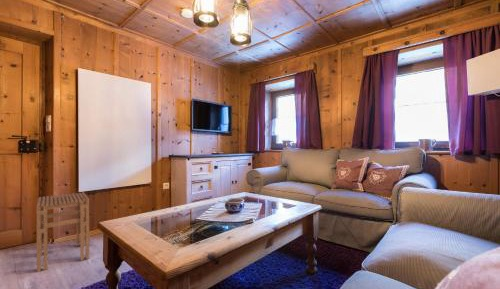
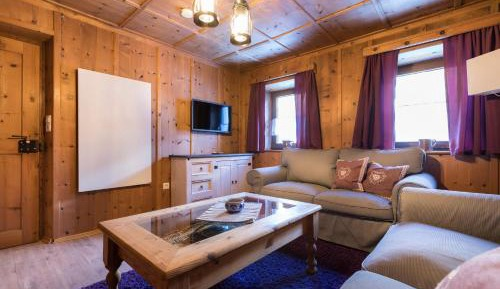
- stool (63, 224)
